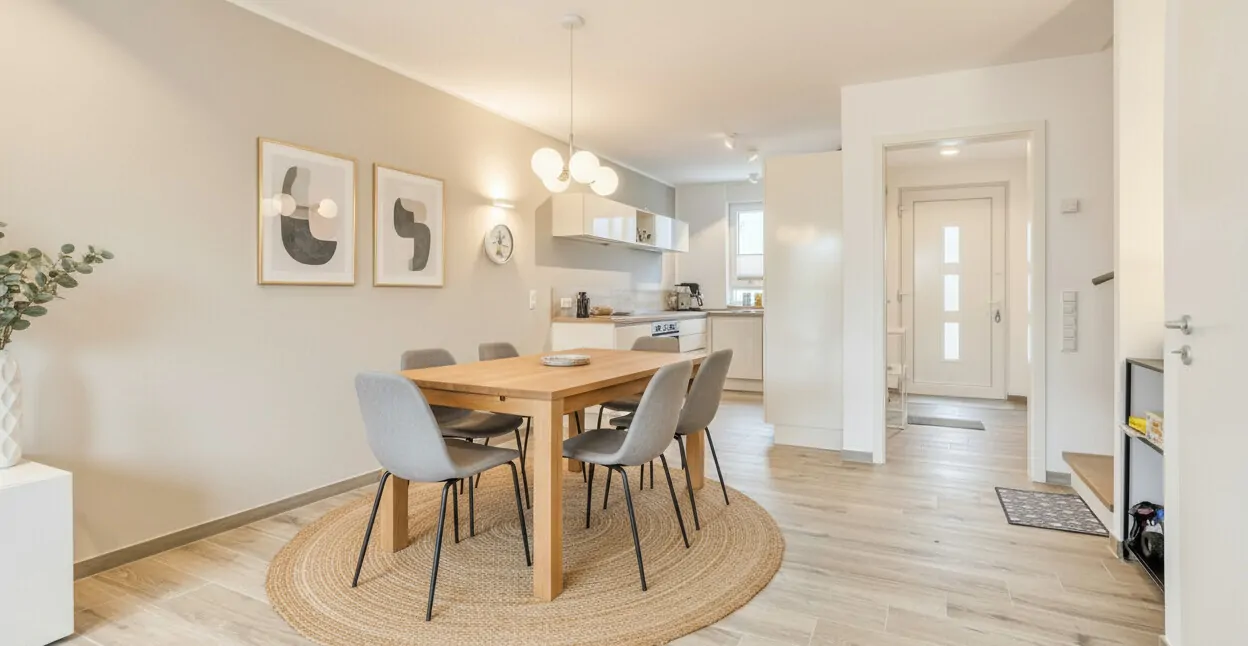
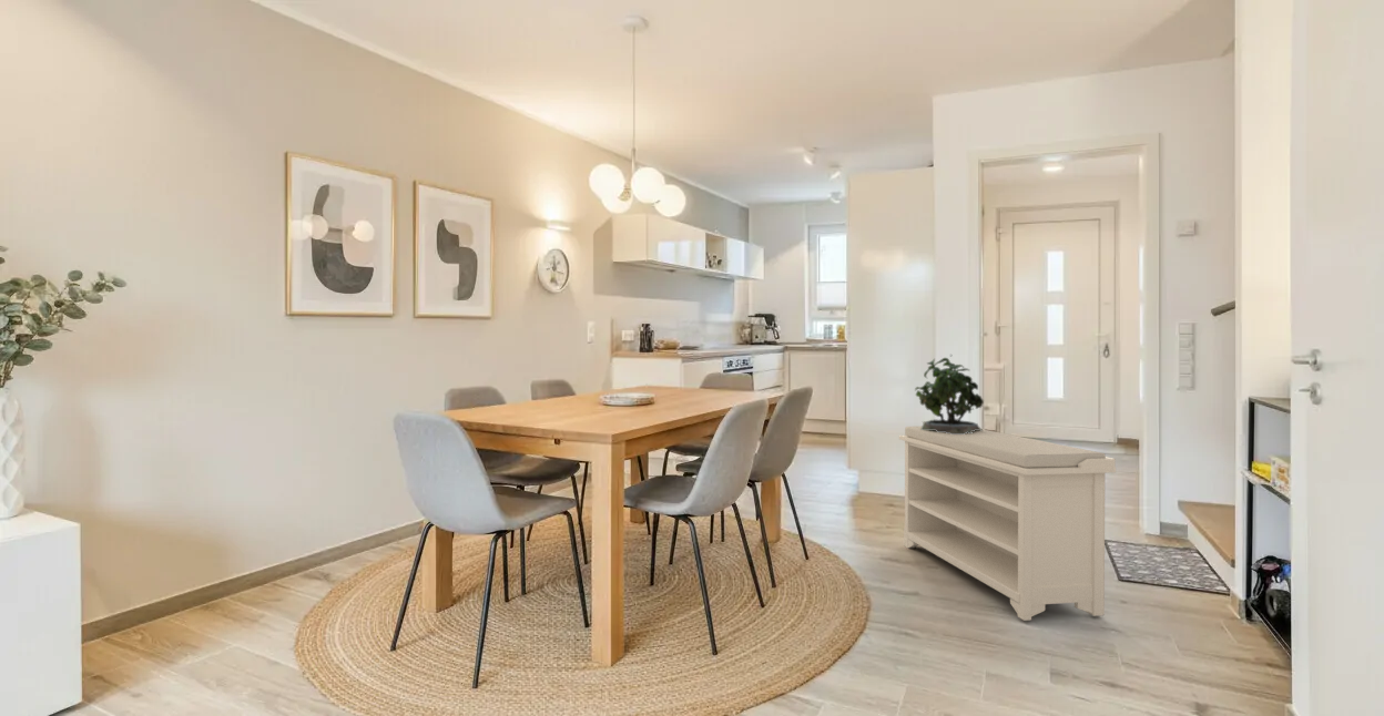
+ bench (989, 507)
+ potted plant (948, 391)
